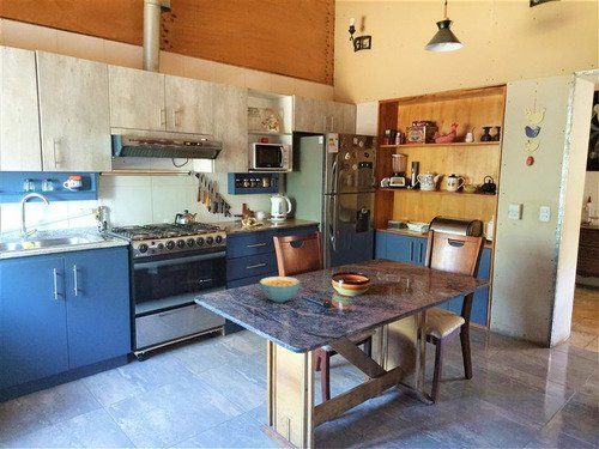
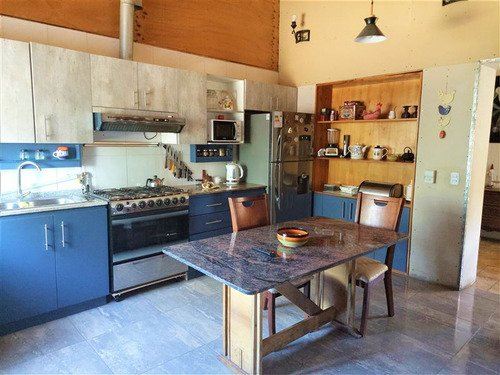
- cereal bowl (279, 291)
